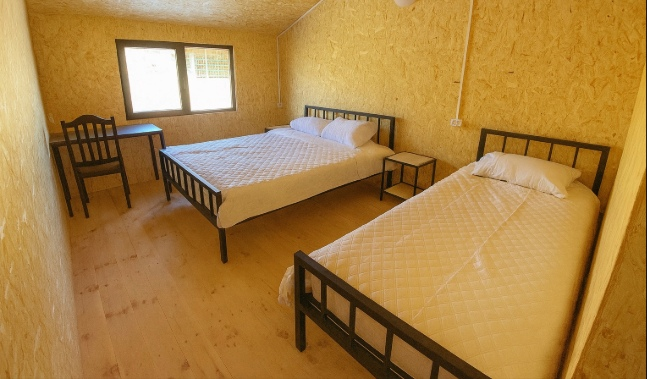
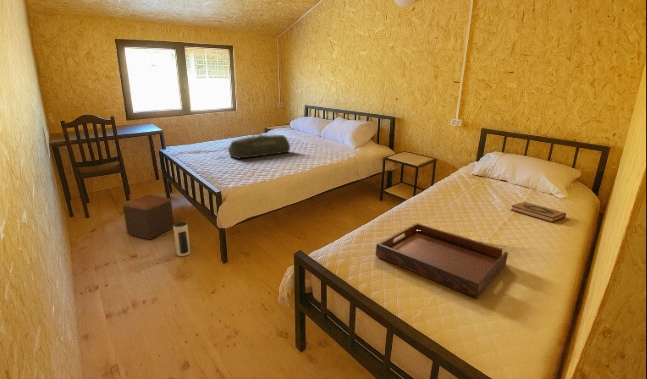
+ footstool (149, 215)
+ duffel bag (260, 144)
+ speaker (181, 238)
+ hardback book (537, 211)
+ serving tray (441, 253)
